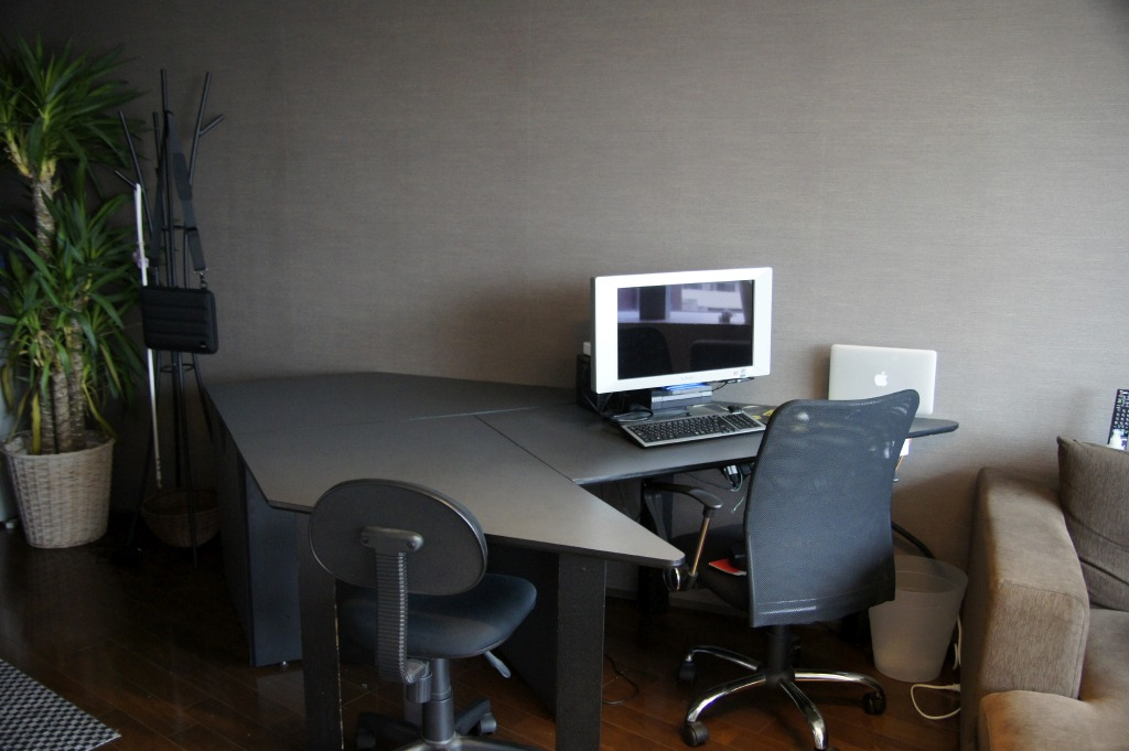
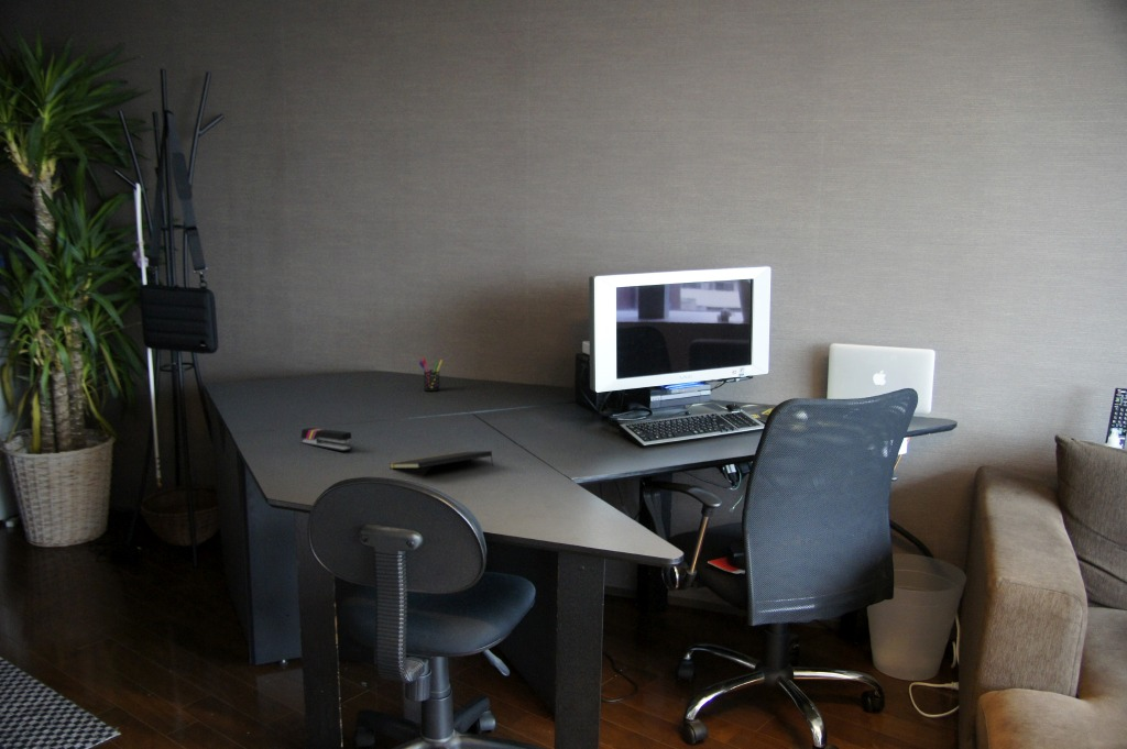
+ pen holder (431, 373)
+ notepad (440, 459)
+ stapler (326, 438)
